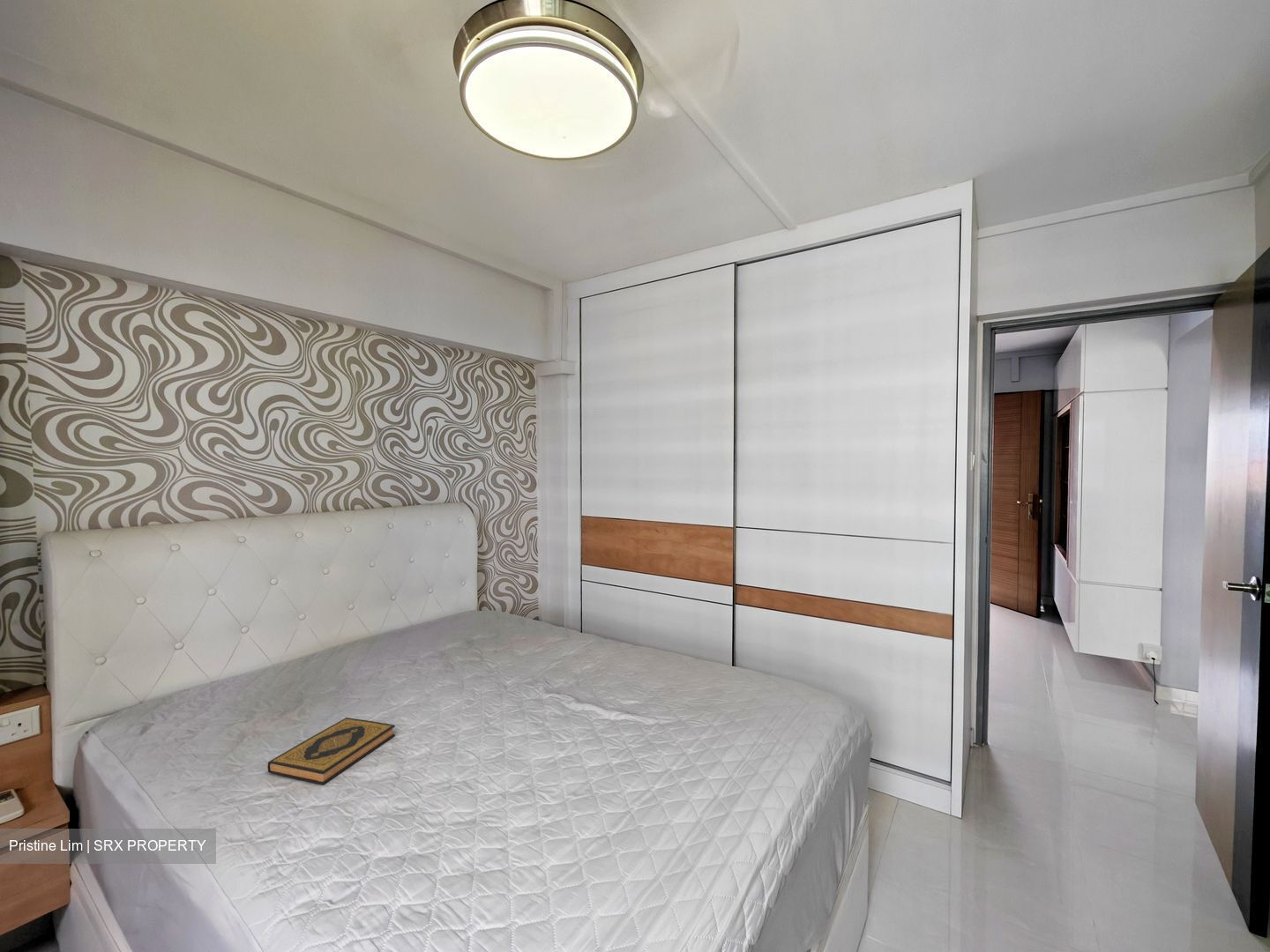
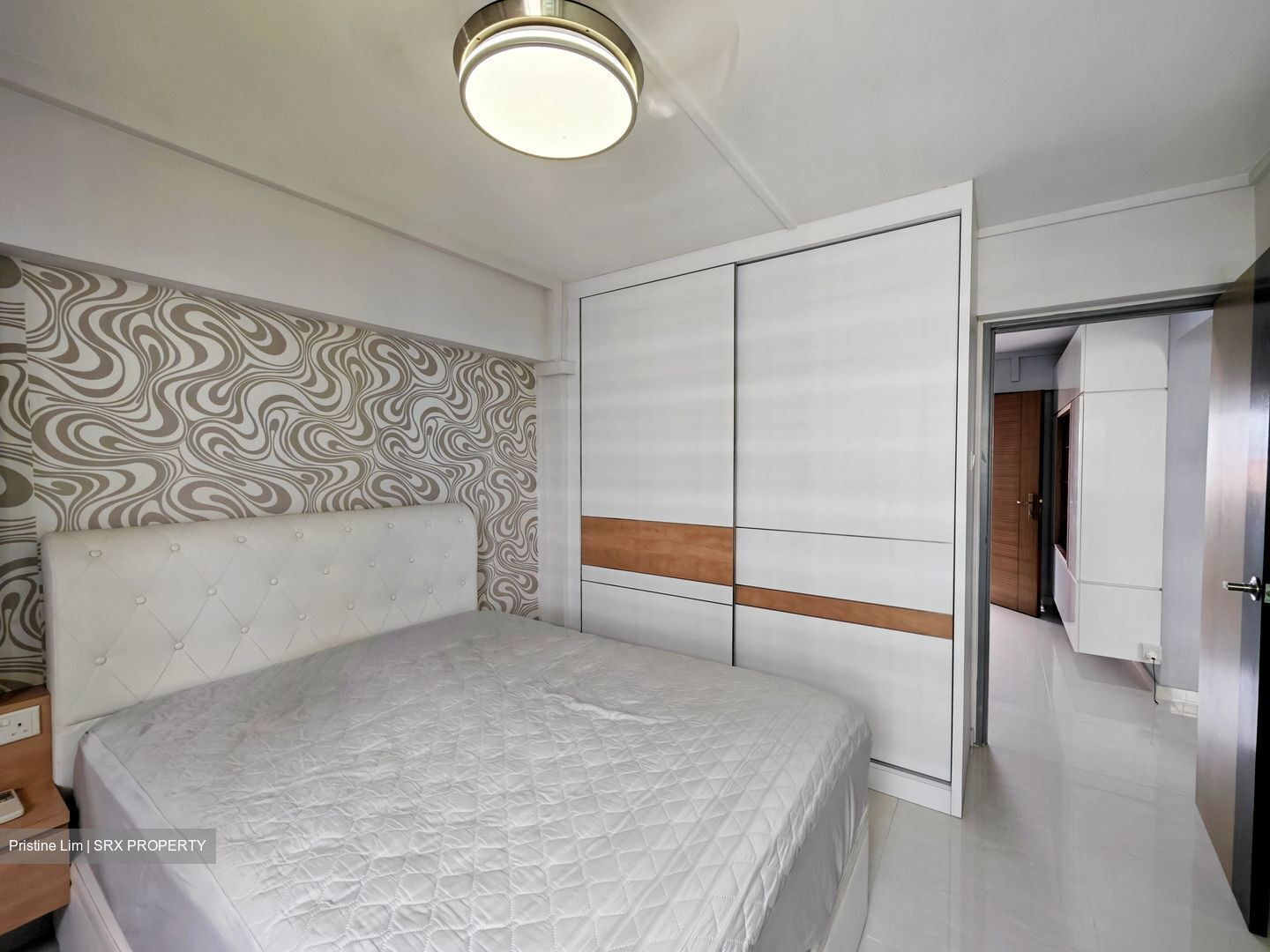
- hardback book (335, 747)
